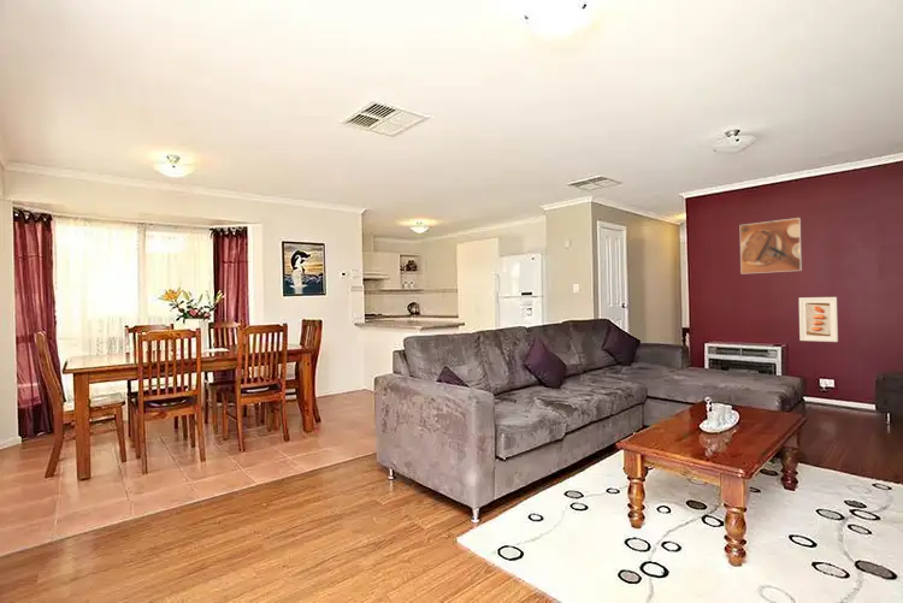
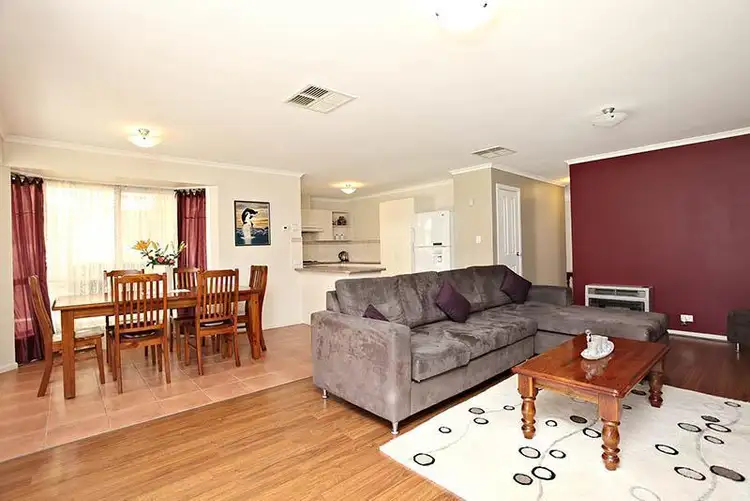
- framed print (769, 247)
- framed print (818, 319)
